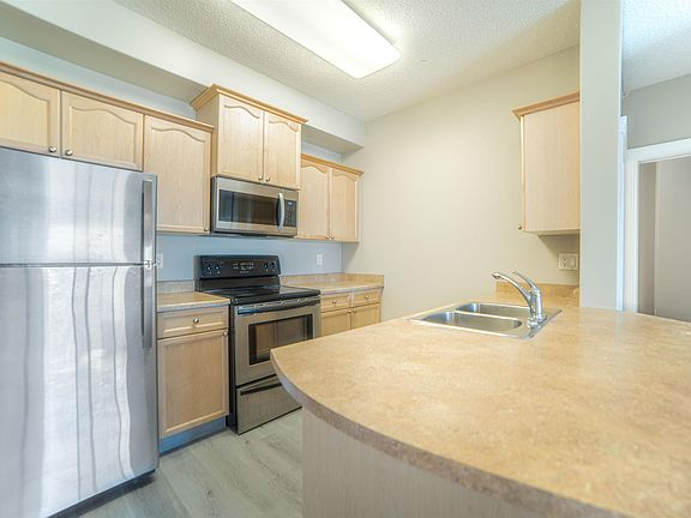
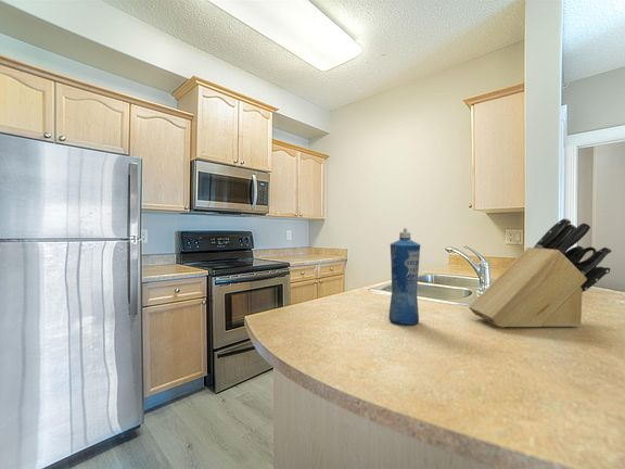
+ squeeze bottle (404, 275)
+ knife block (537, 269)
